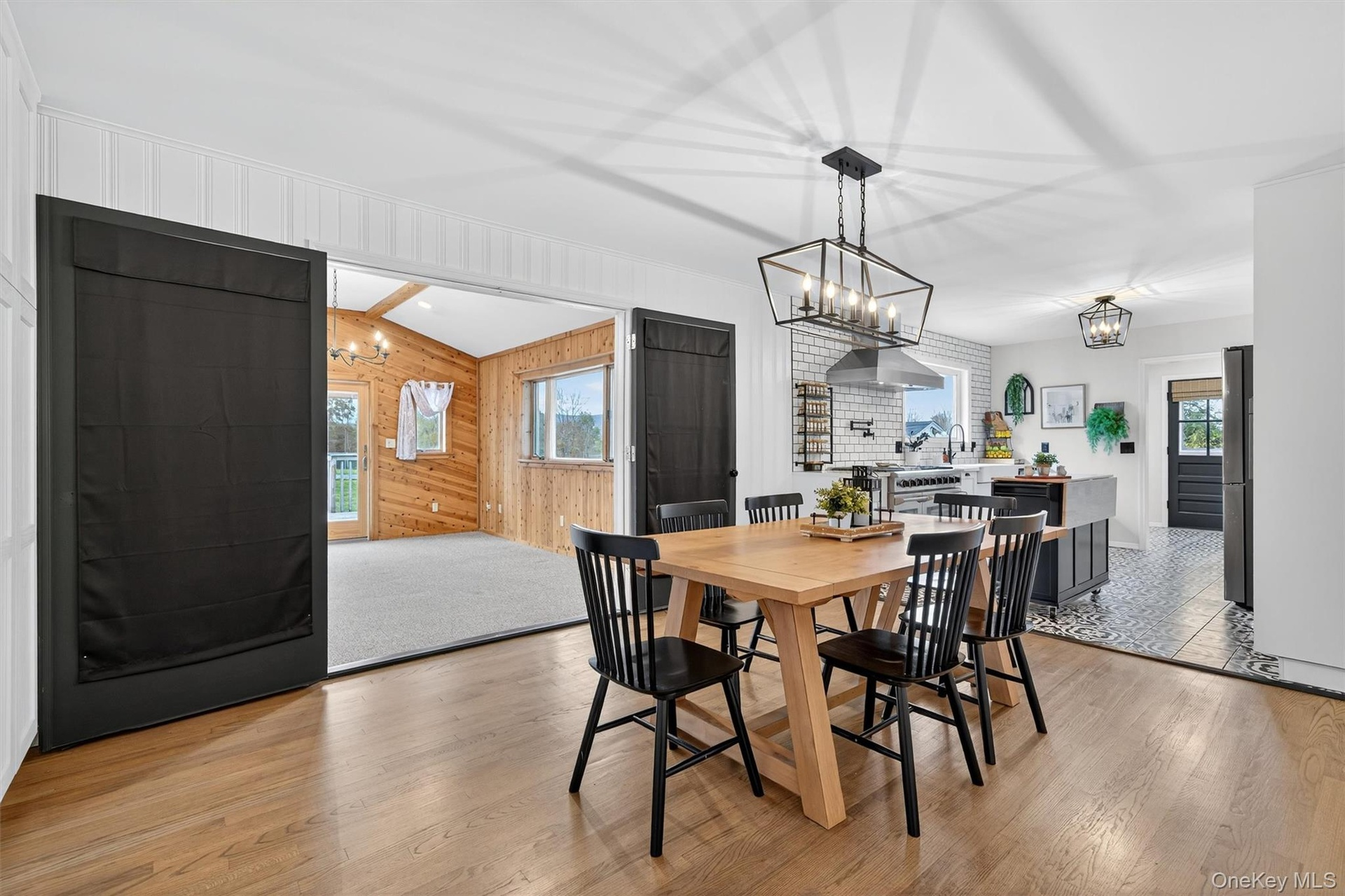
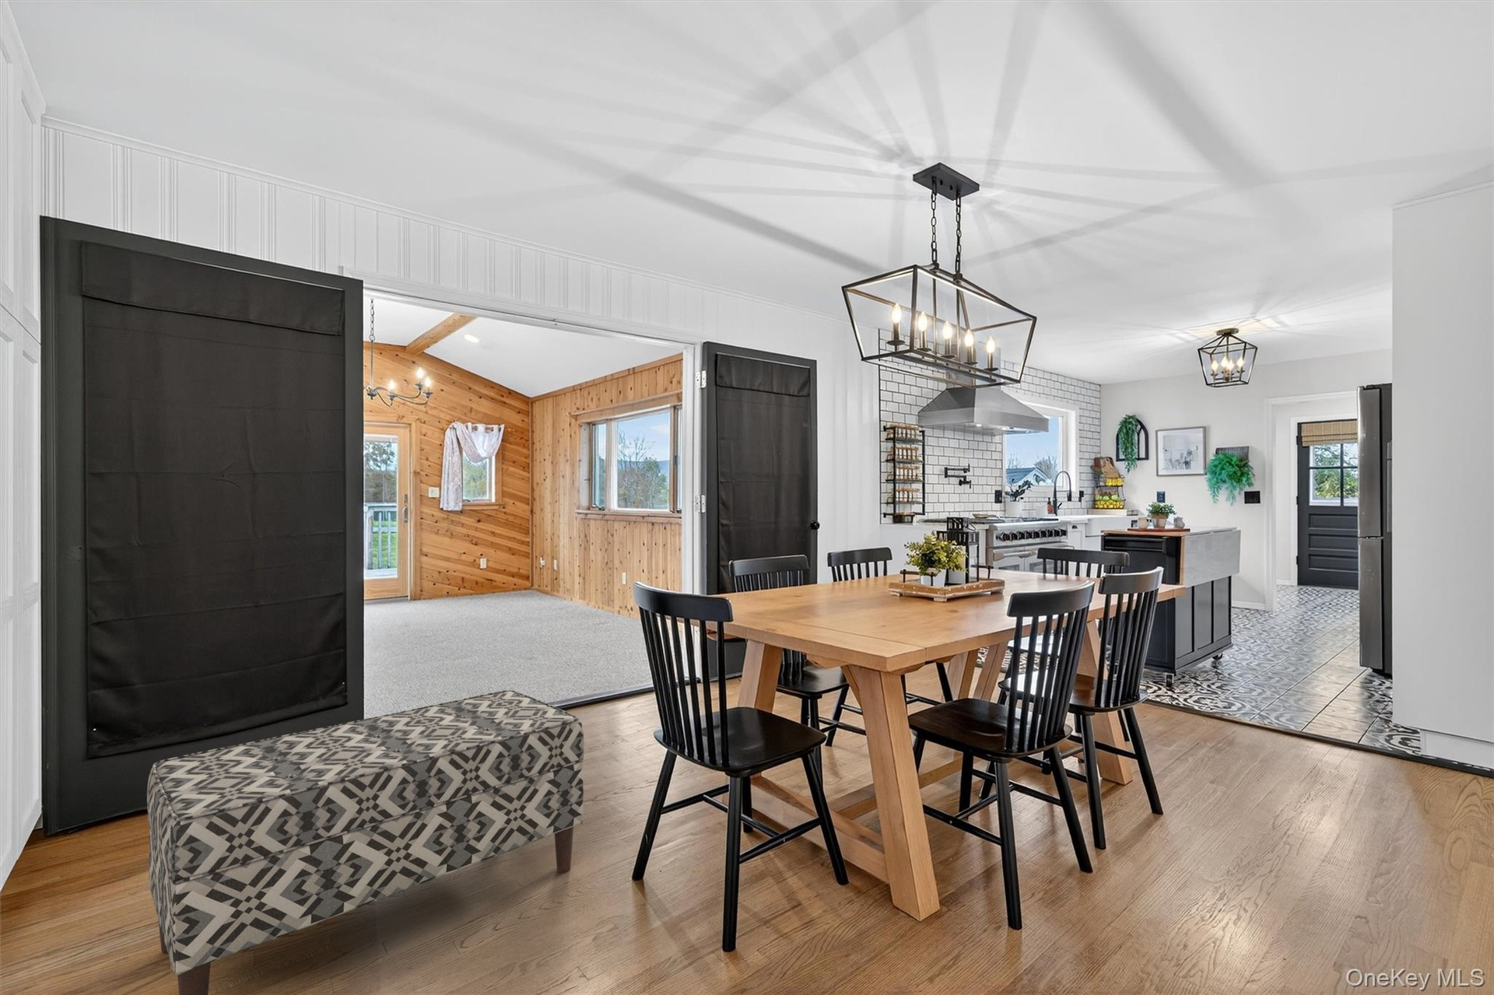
+ bench (385, 822)
